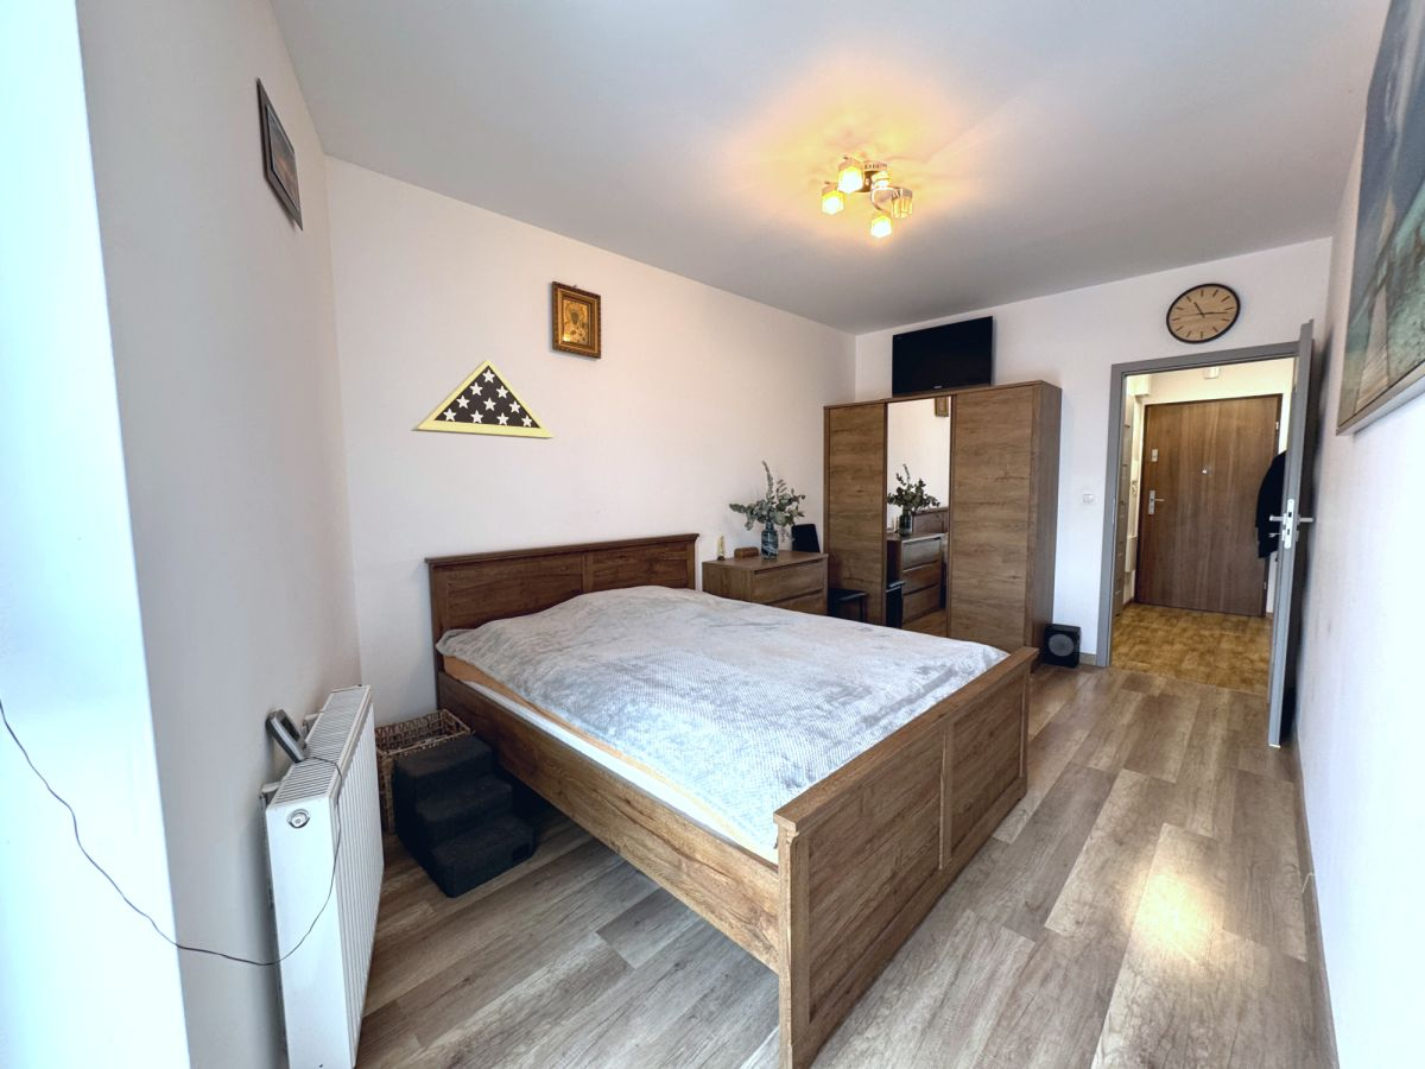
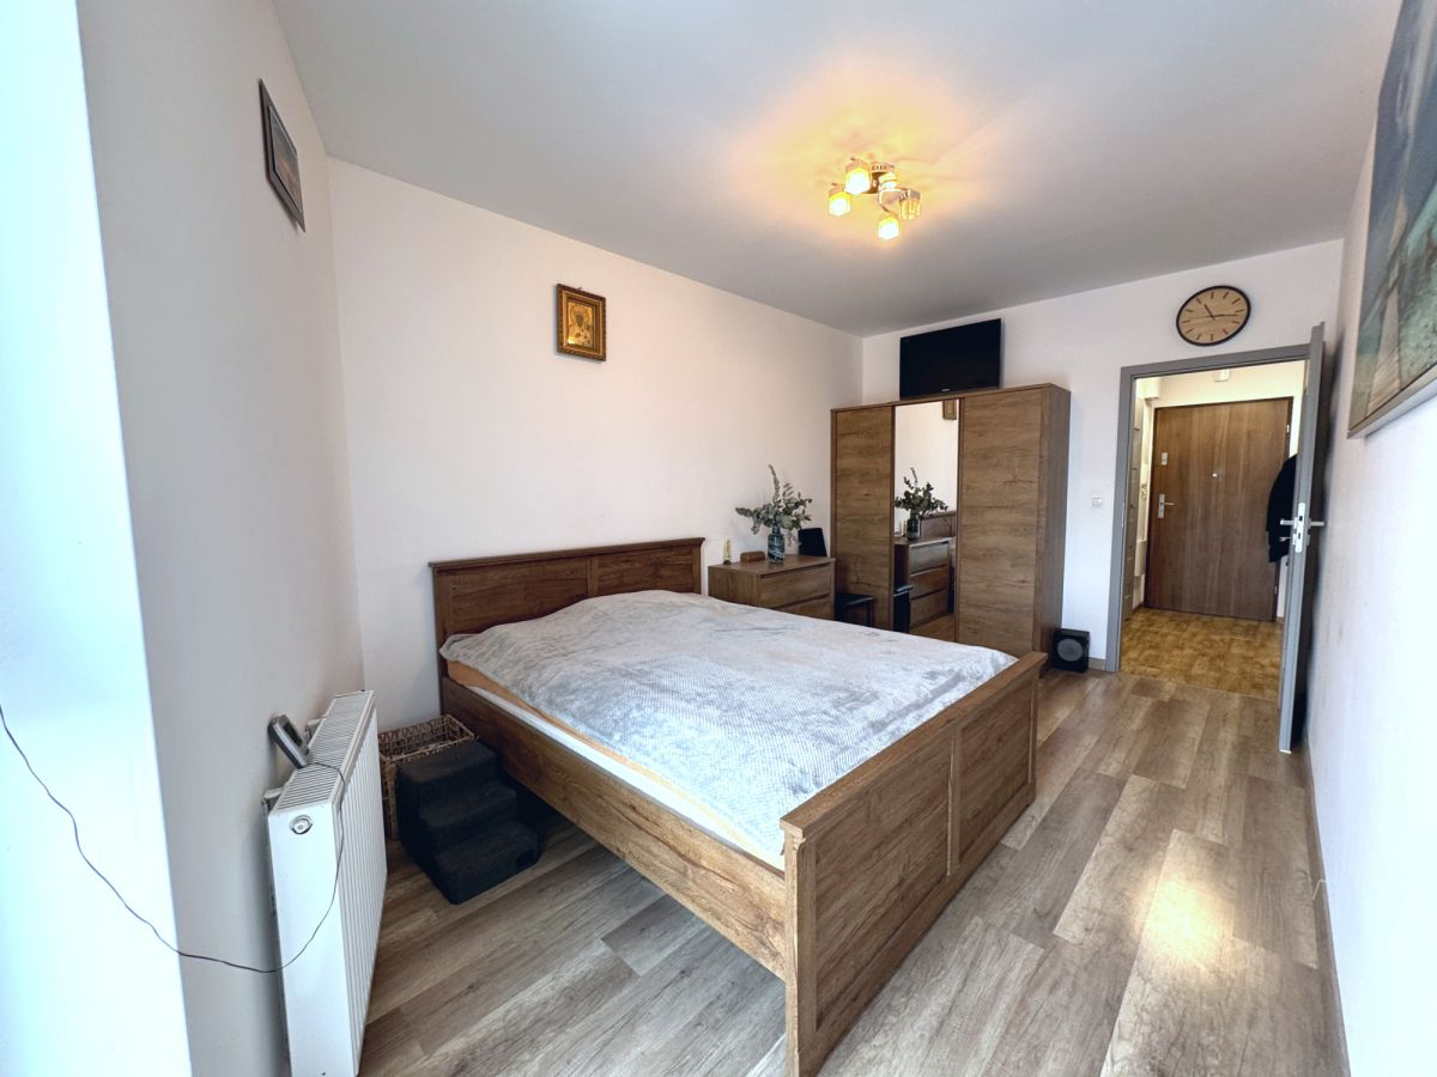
- display case (487, 397)
